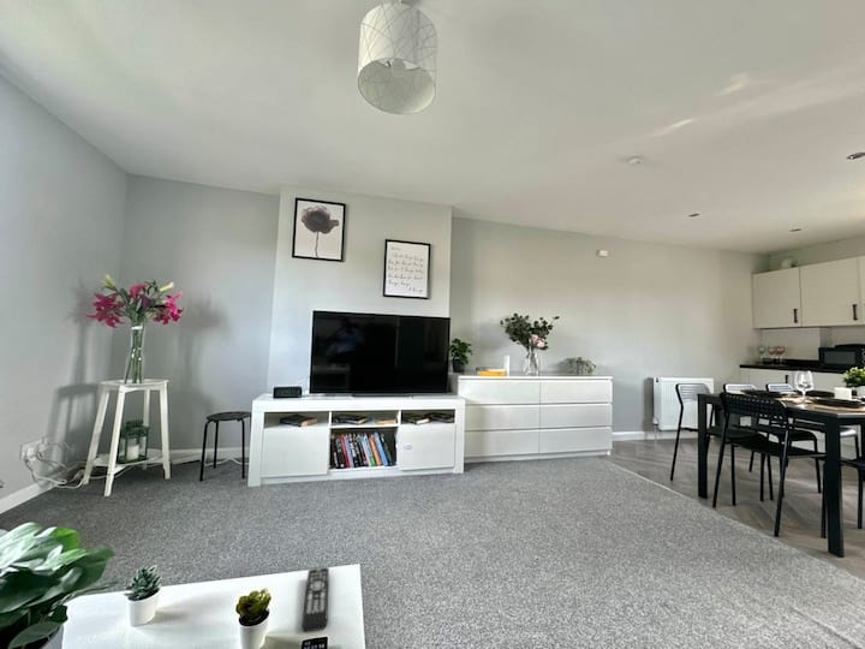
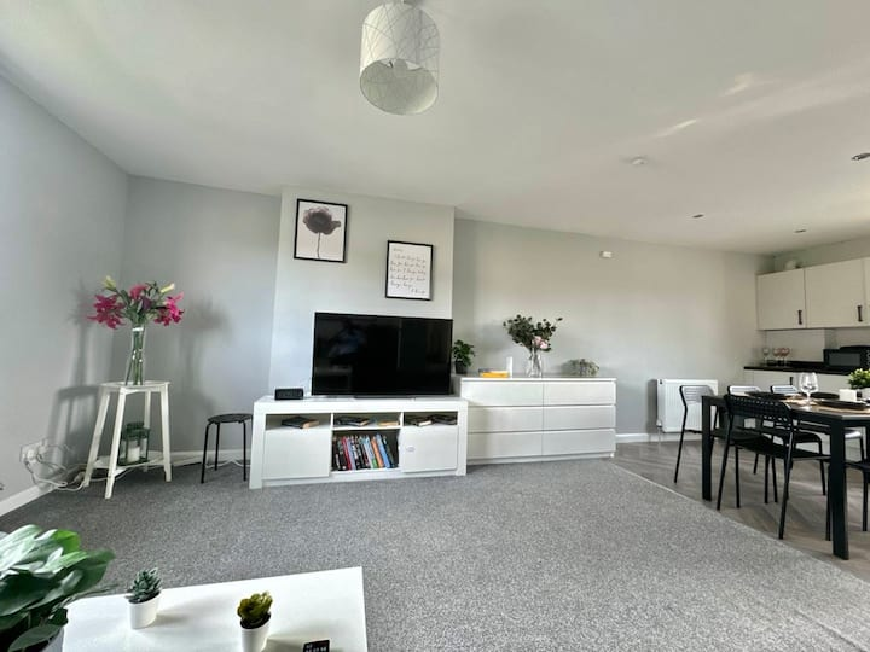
- remote control (316, 596)
